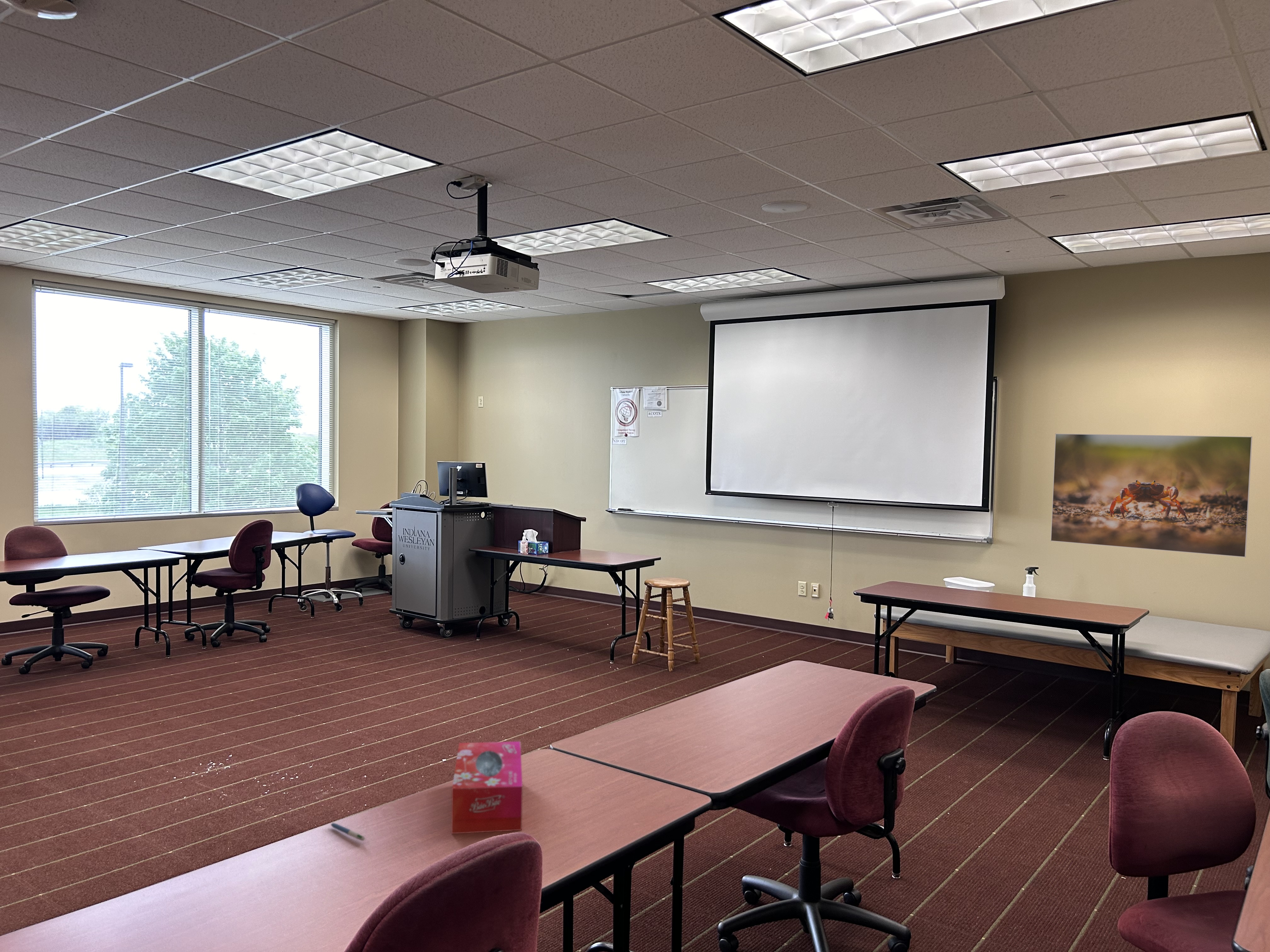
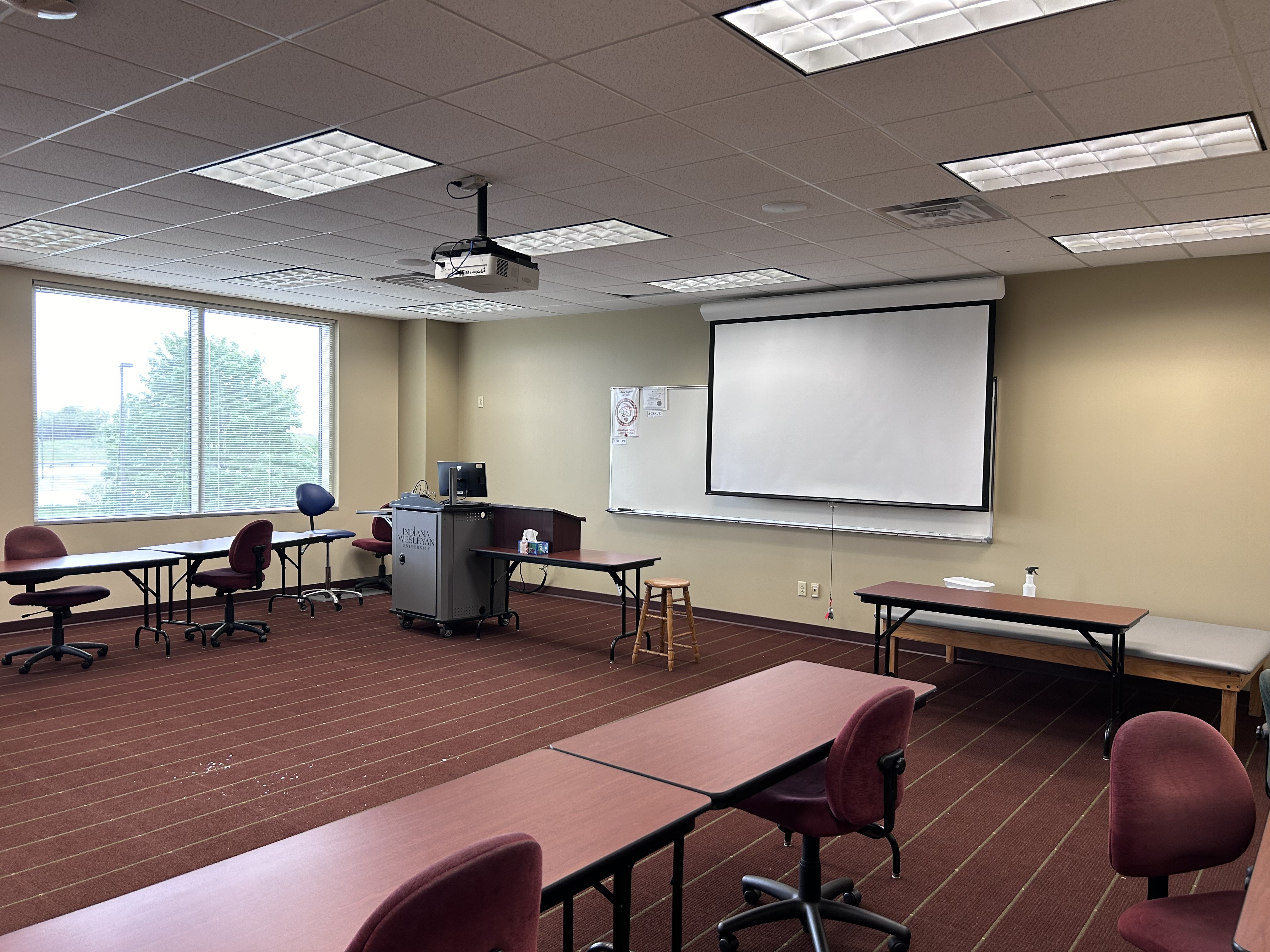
- tissue box (488, 784)
- pen (348, 831)
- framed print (1145, 492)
